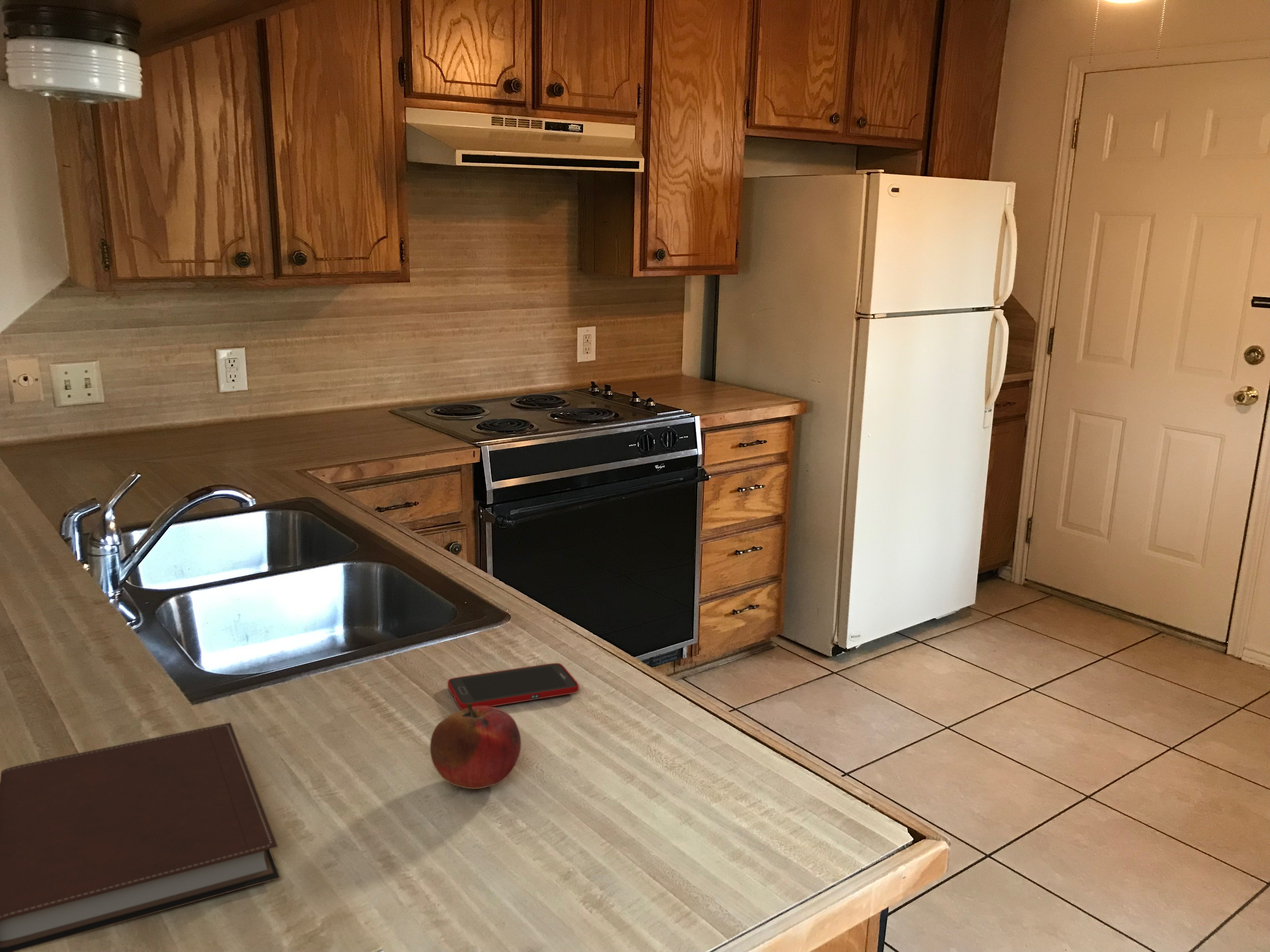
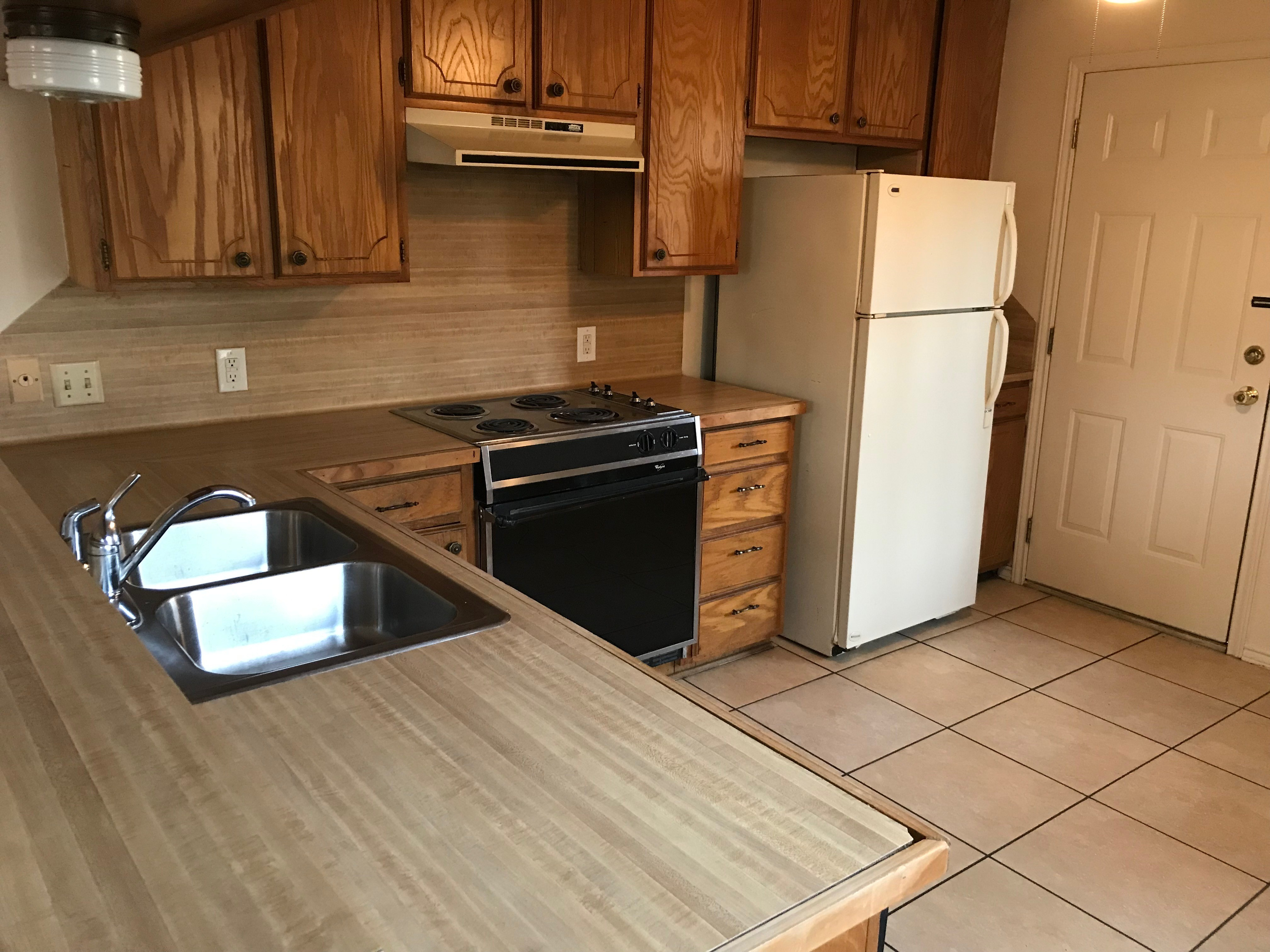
- fruit (475, 745)
- cell phone (513, 686)
- notebook (131, 820)
